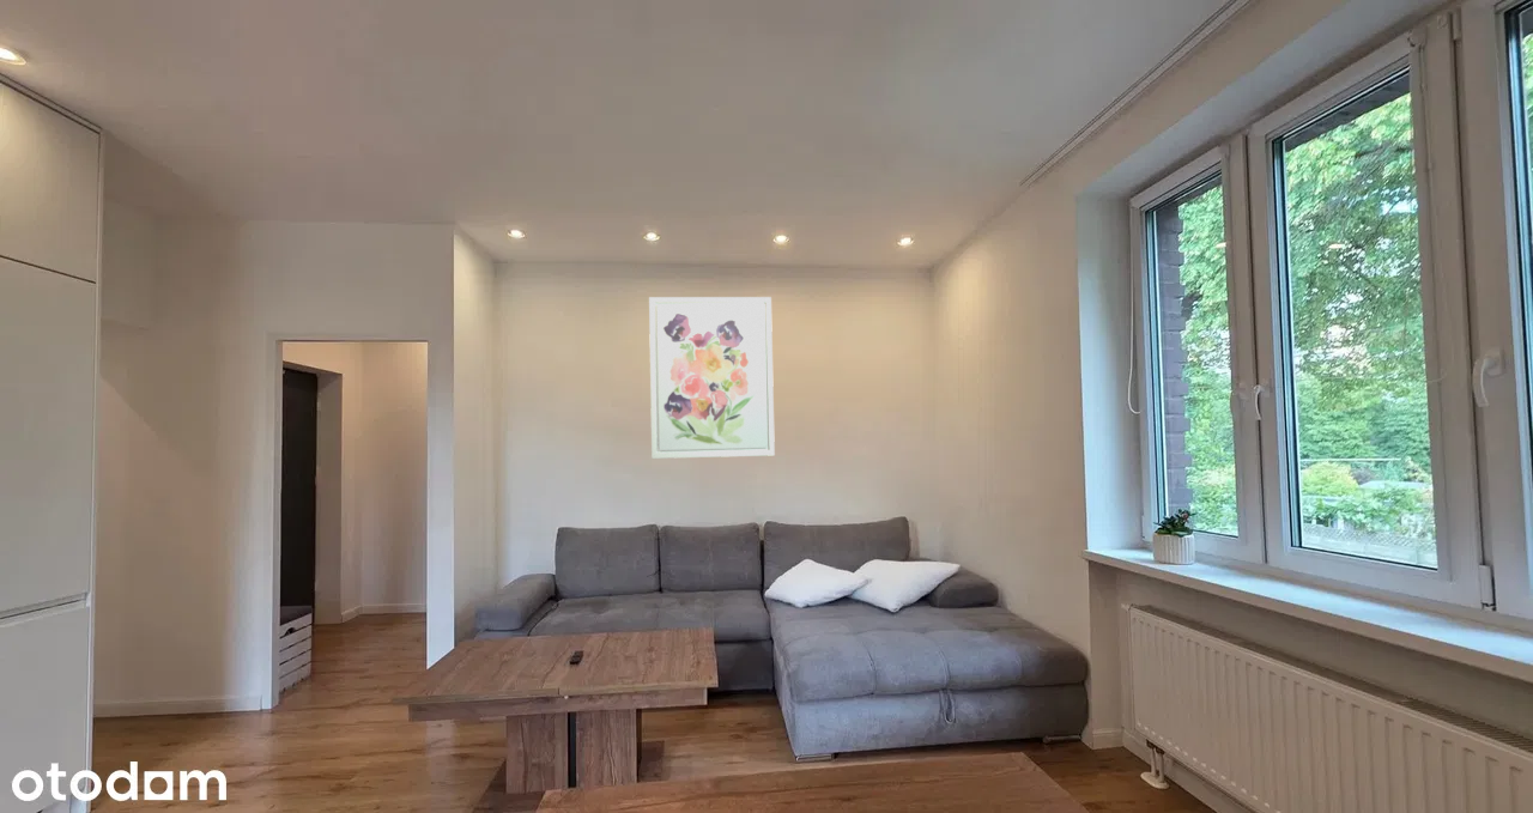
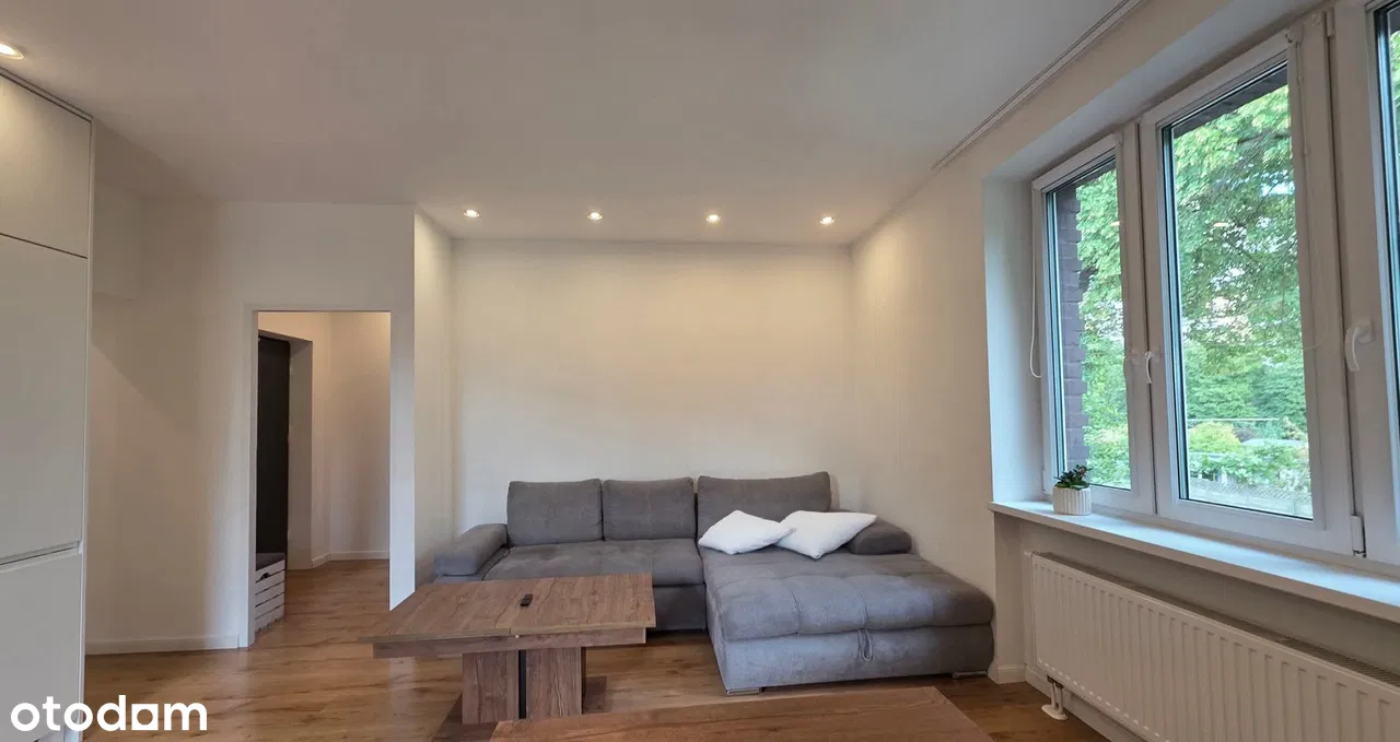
- wall art (711, 376)
